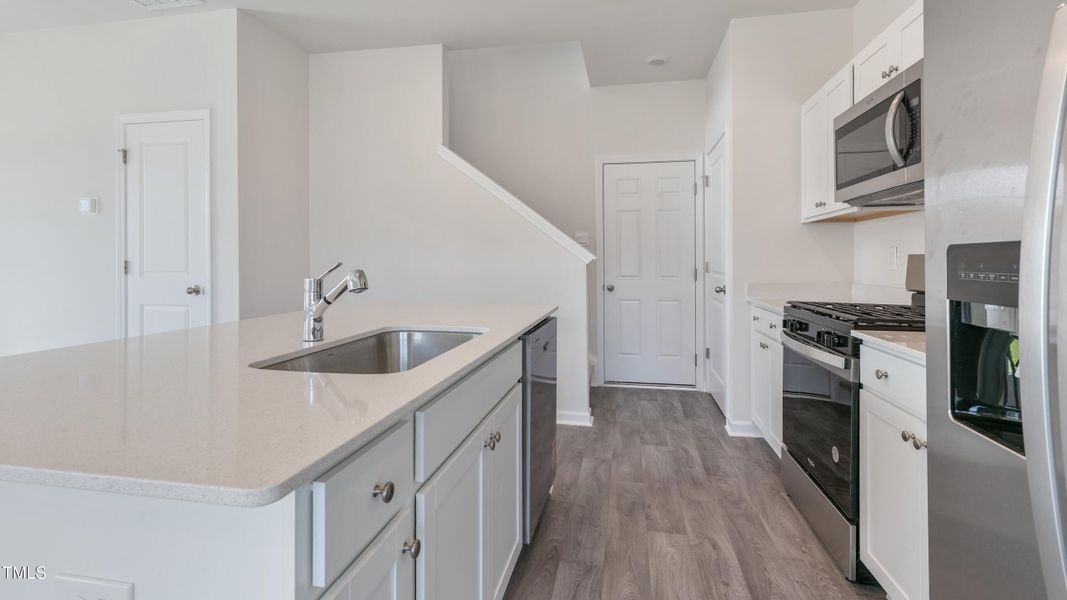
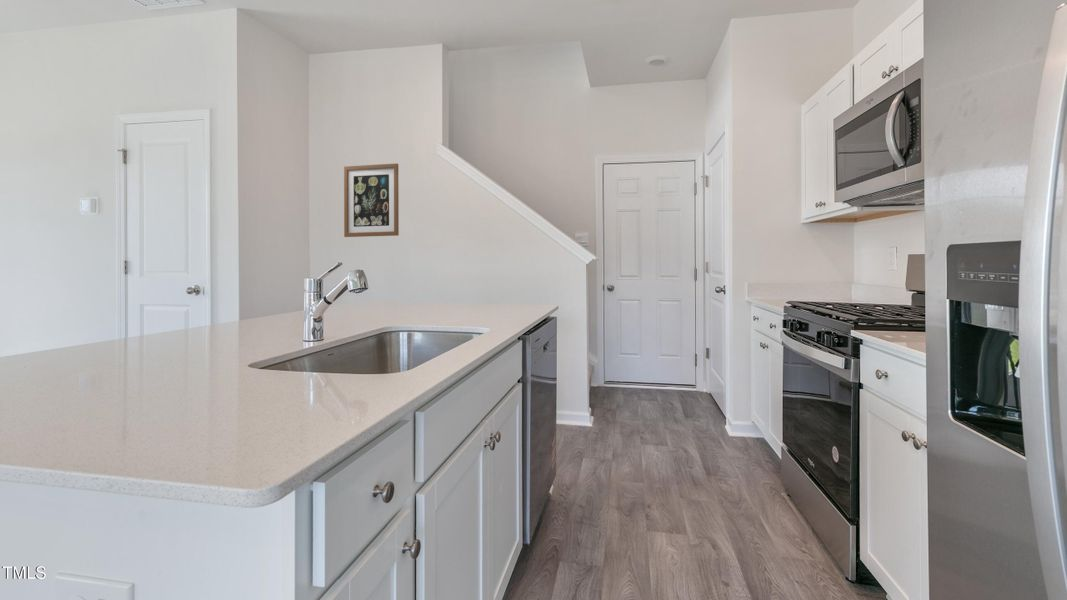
+ wall art (371, 200)
